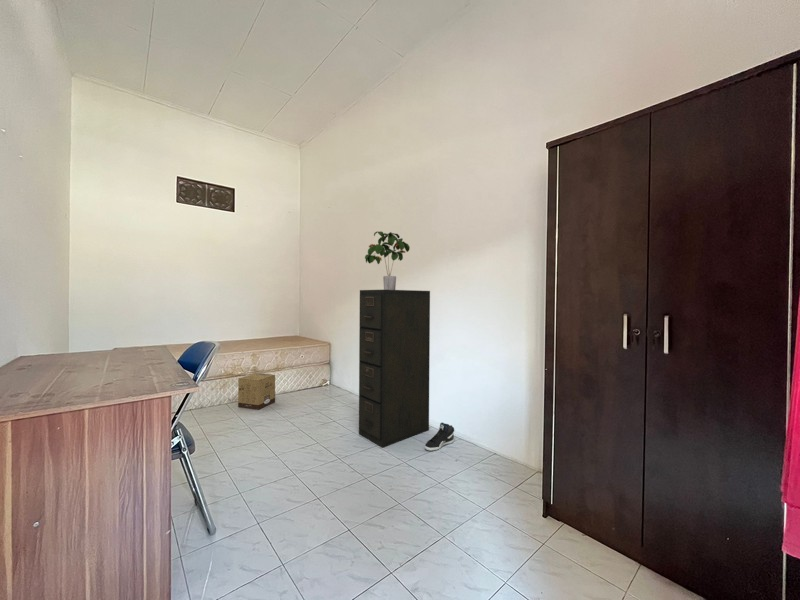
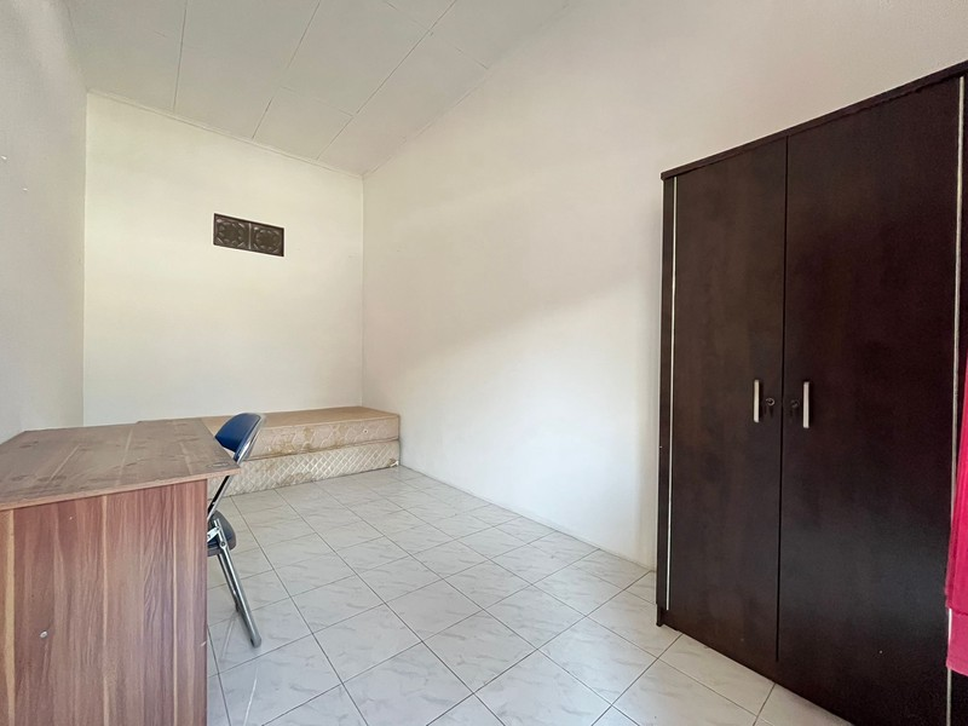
- sneaker (438, 434)
- filing cabinet (393, 361)
- potted plant (388, 260)
- cardboard box (257, 390)
